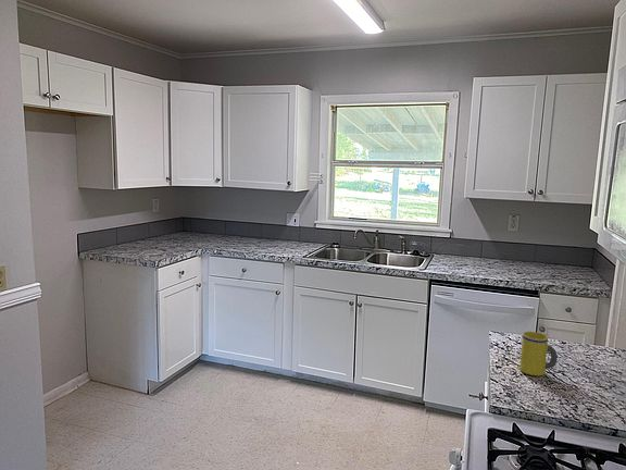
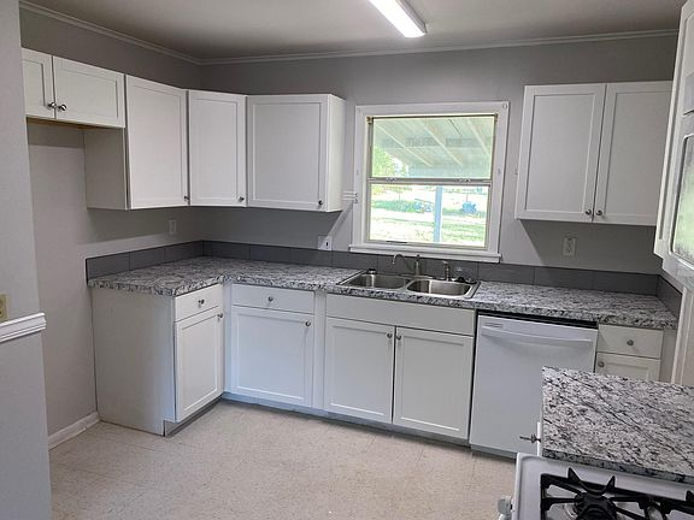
- mug (539, 355)
